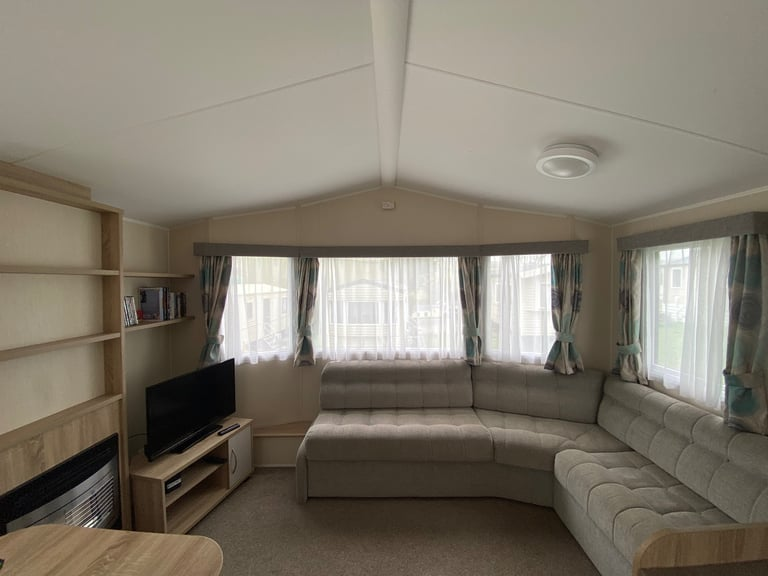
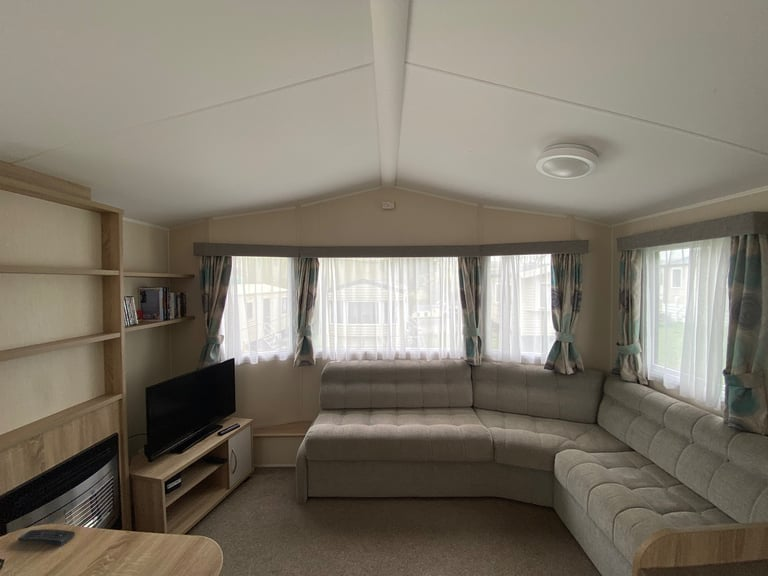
+ remote control (44, 536)
